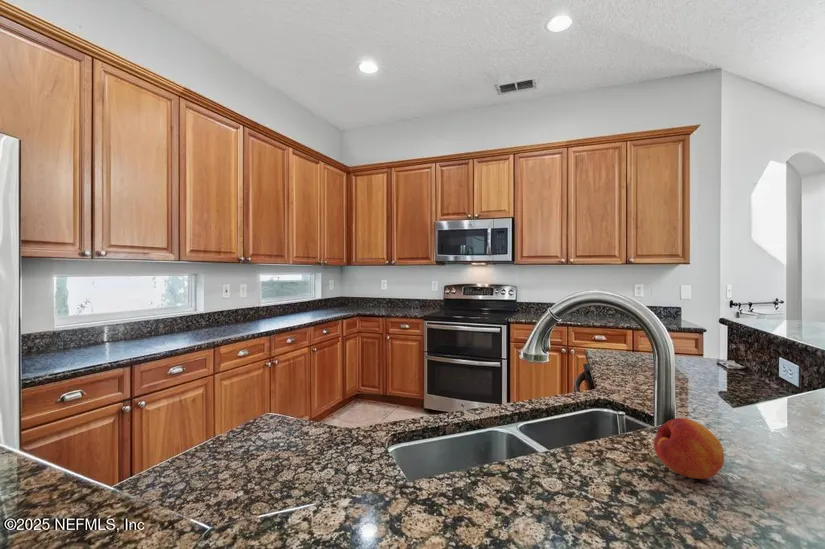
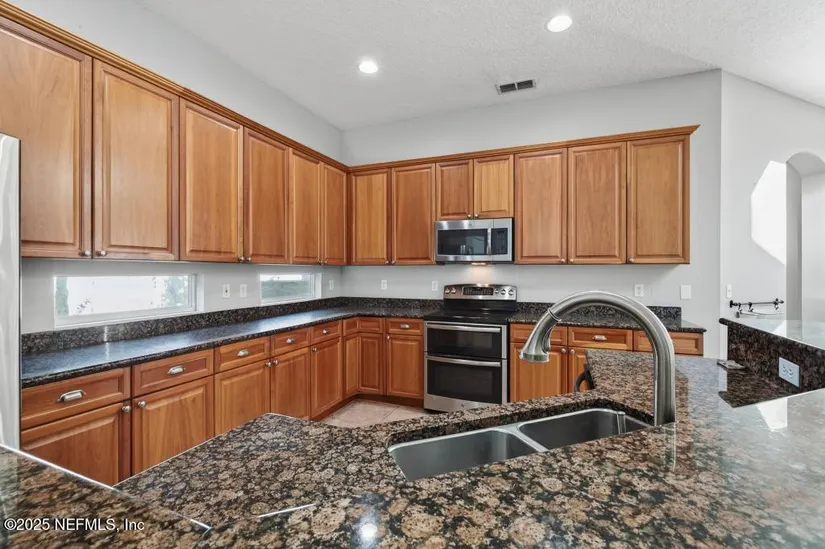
- fruit (687, 446)
